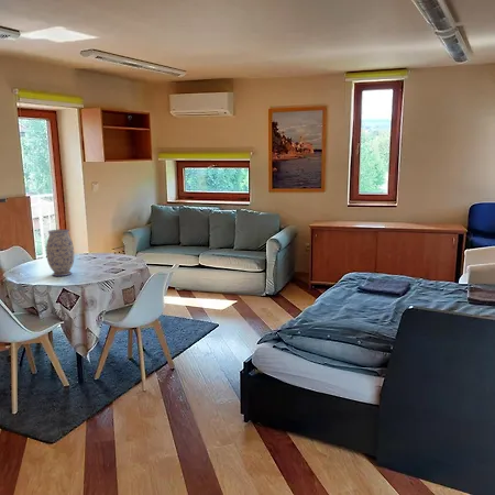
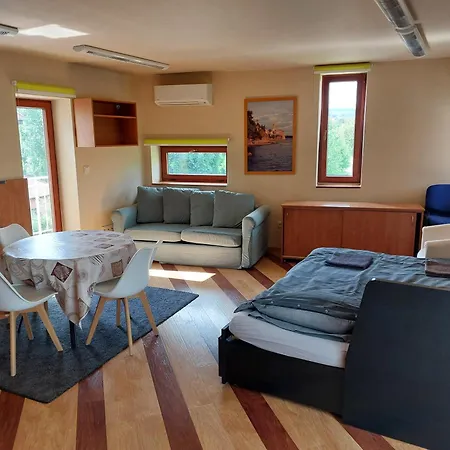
- vase (59, 252)
